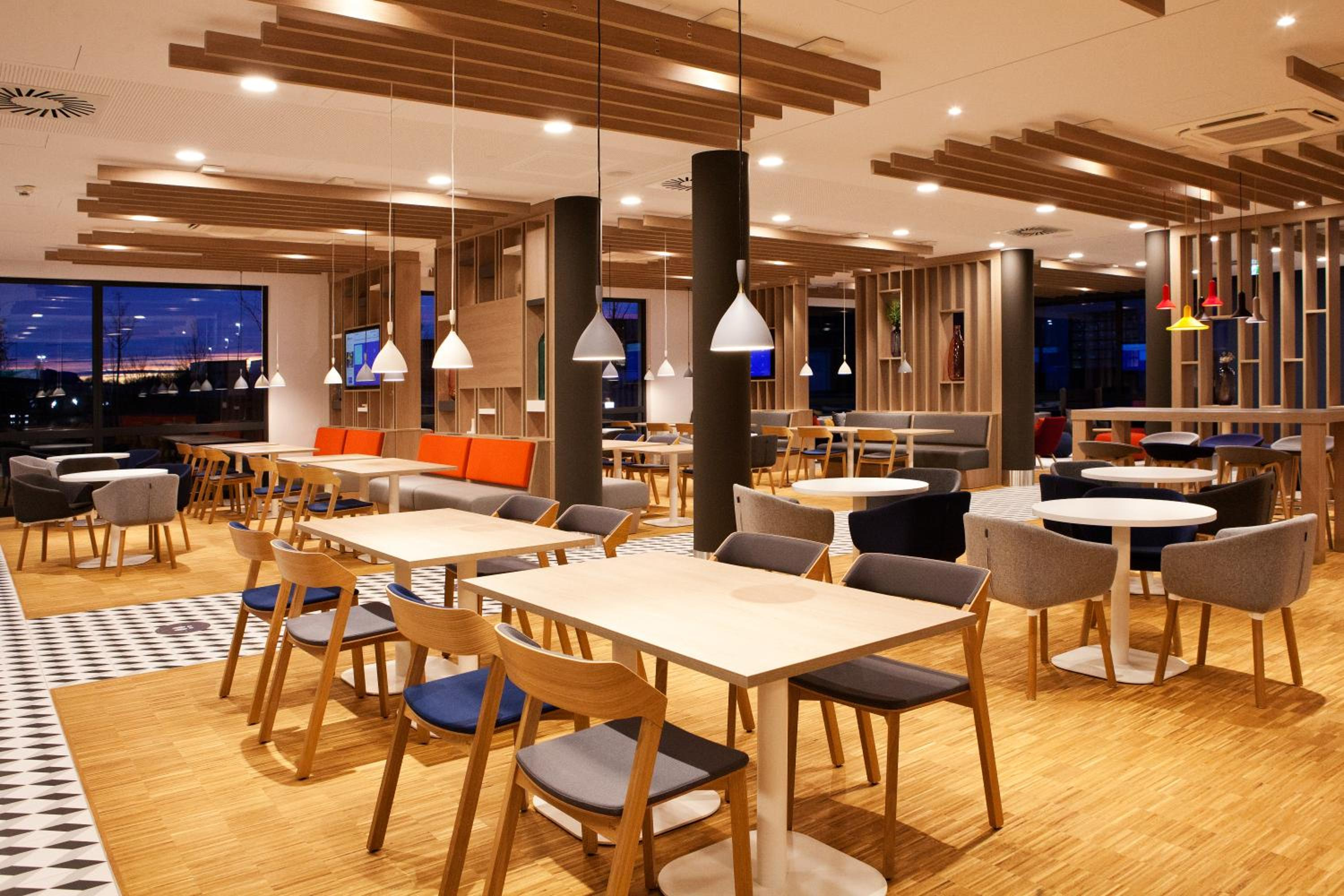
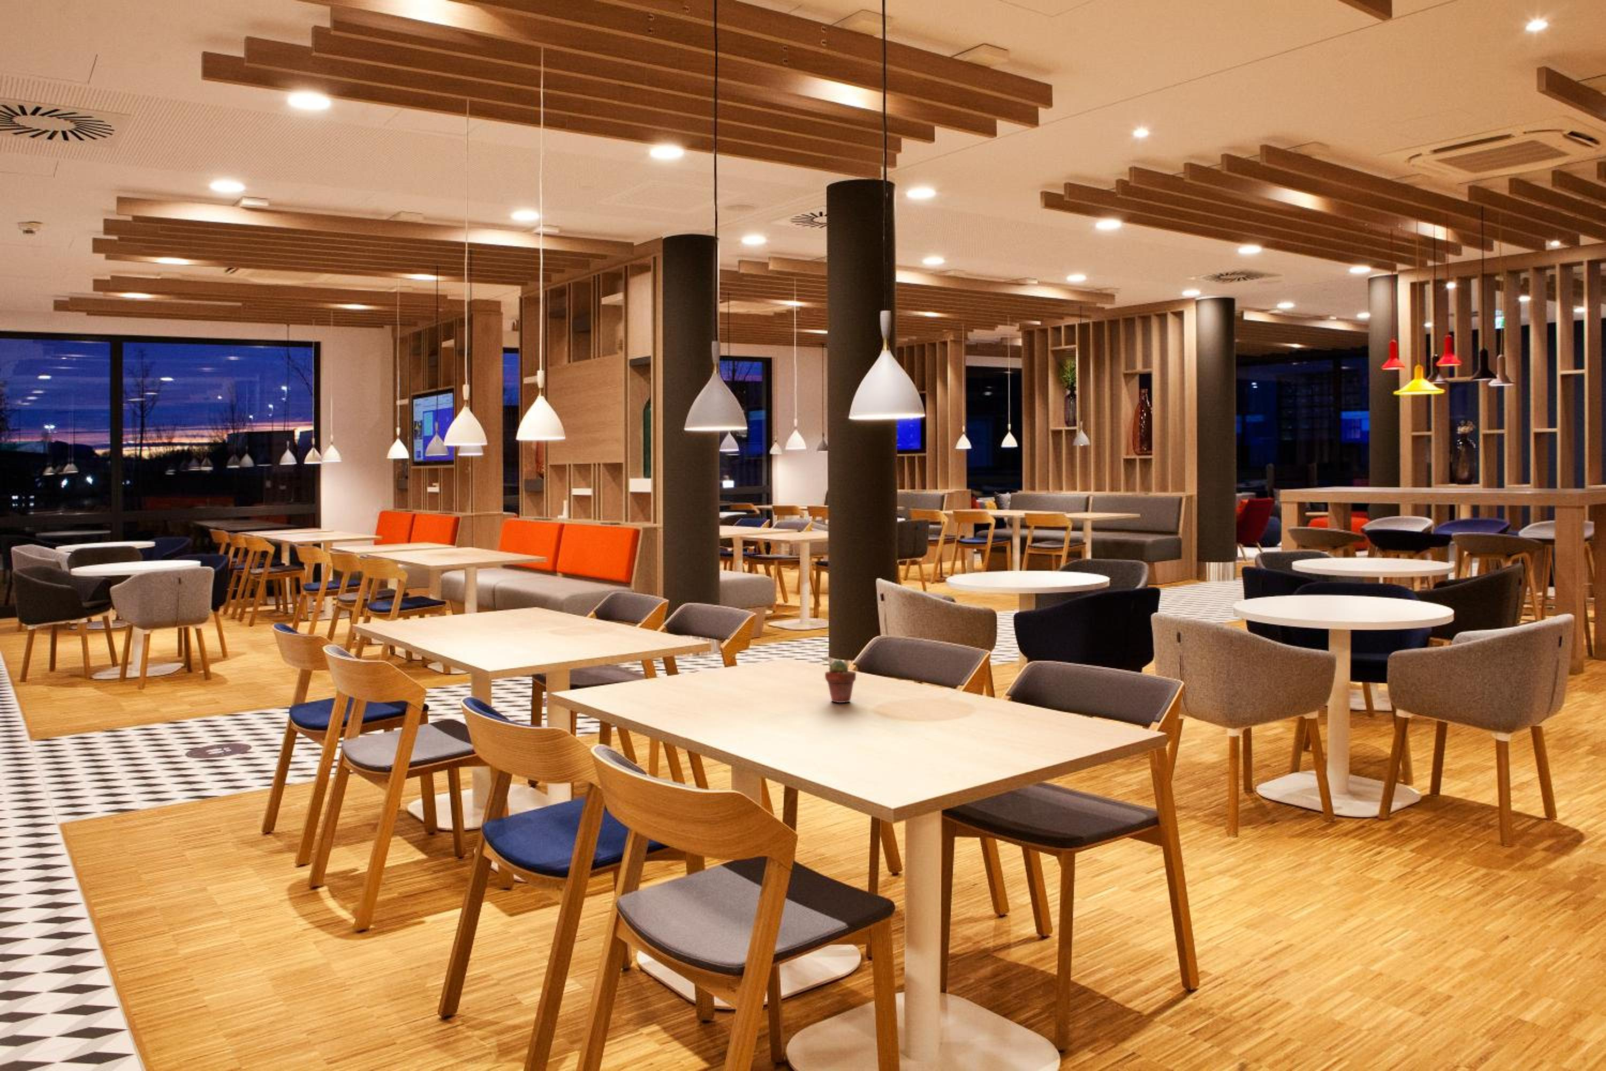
+ potted succulent (840, 680)
